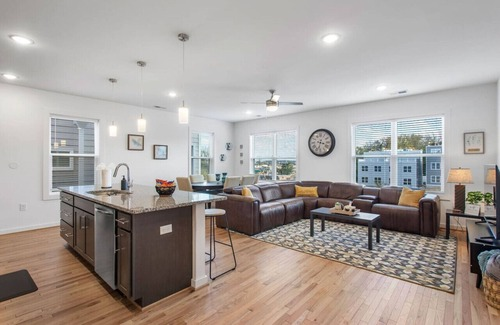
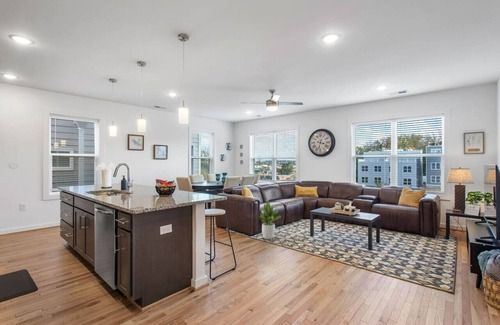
+ potted plant (268, 219)
